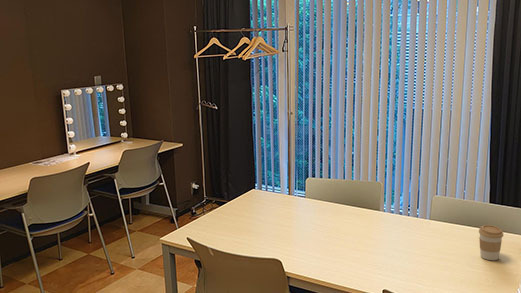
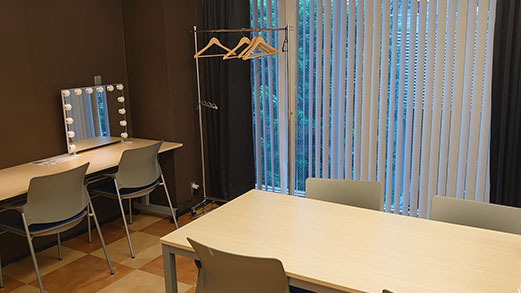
- coffee cup (490, 242)
